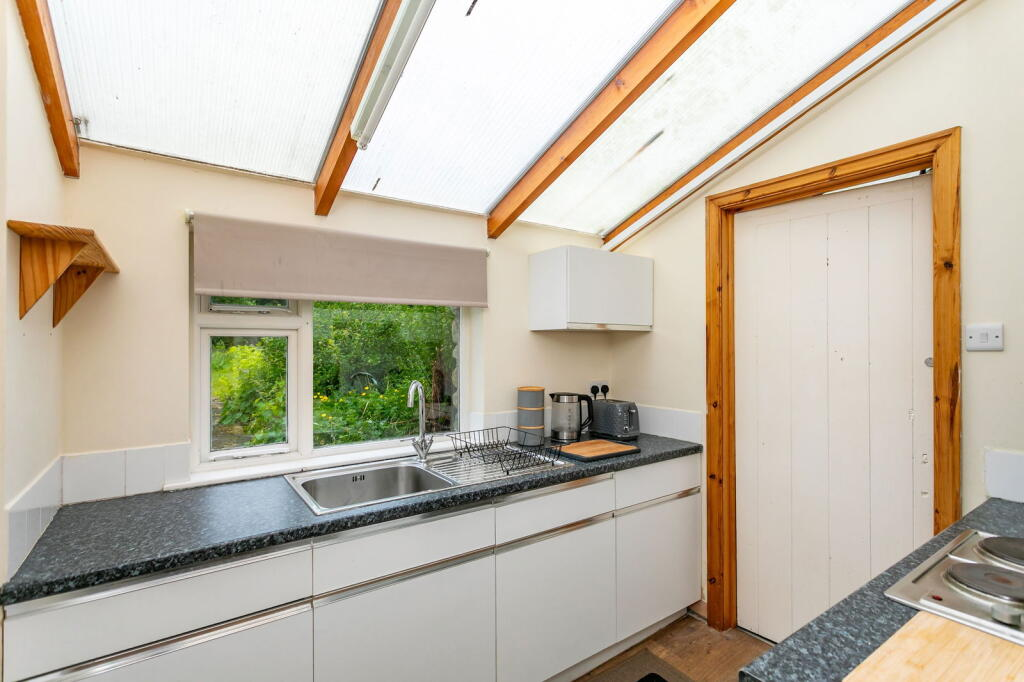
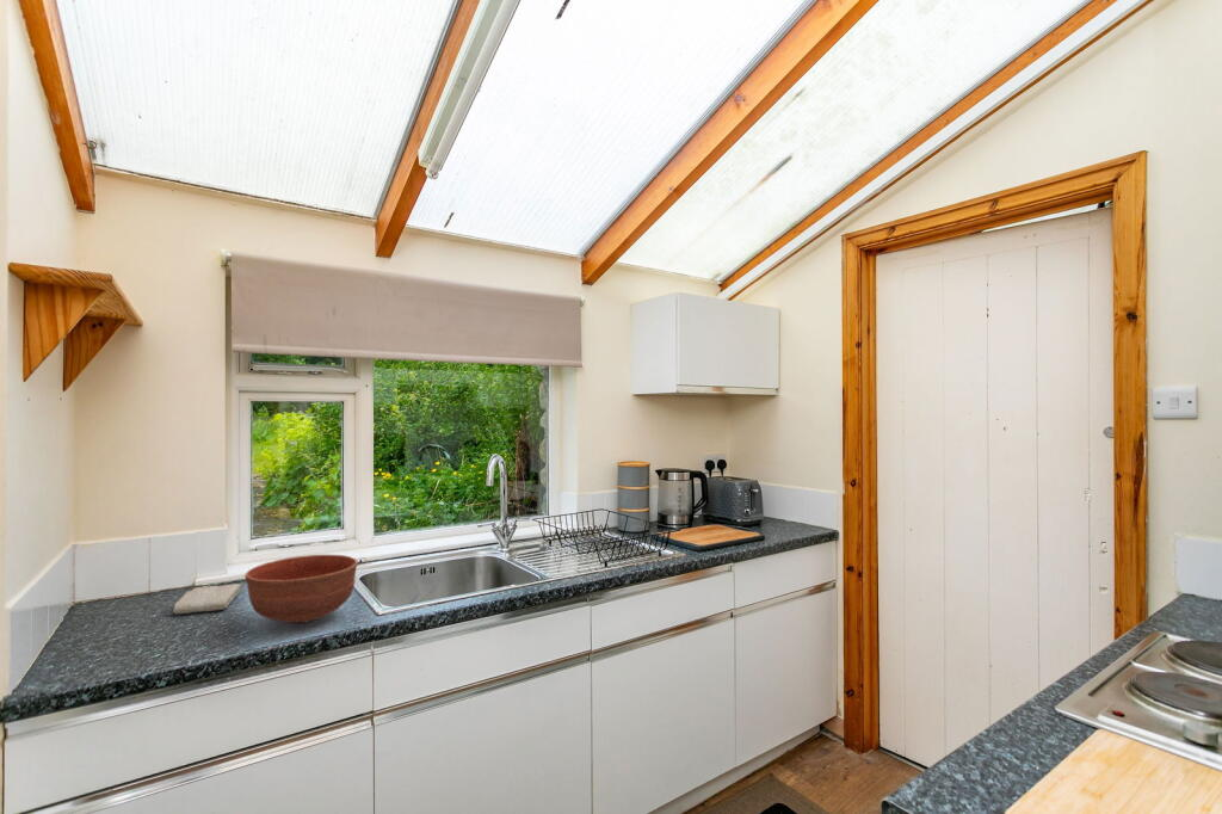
+ bowl (303, 592)
+ washcloth (209, 597)
